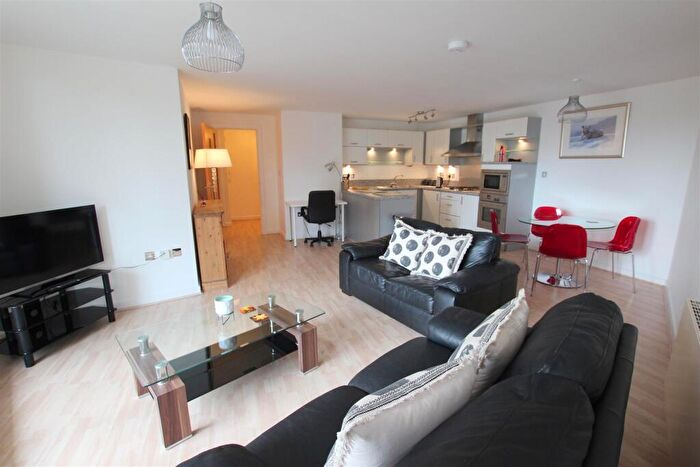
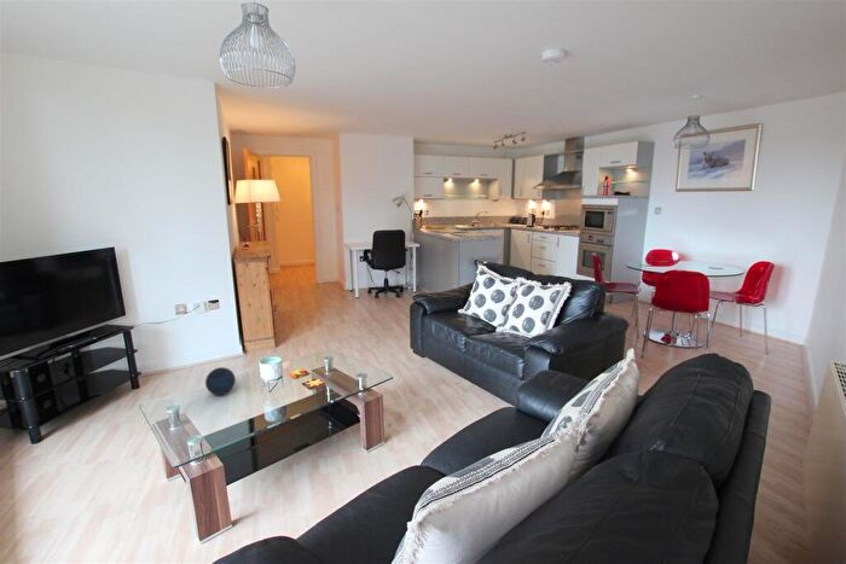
+ decorative orb (220, 380)
